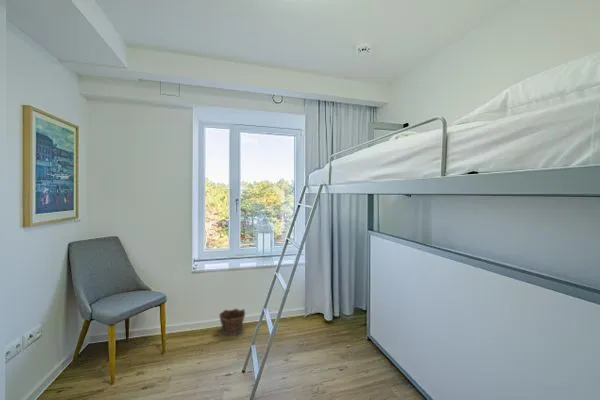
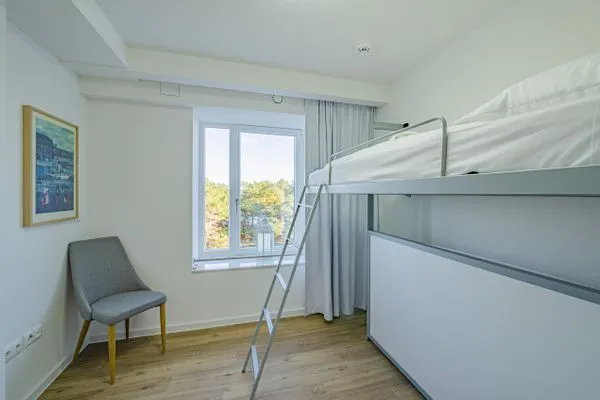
- clay pot (232, 318)
